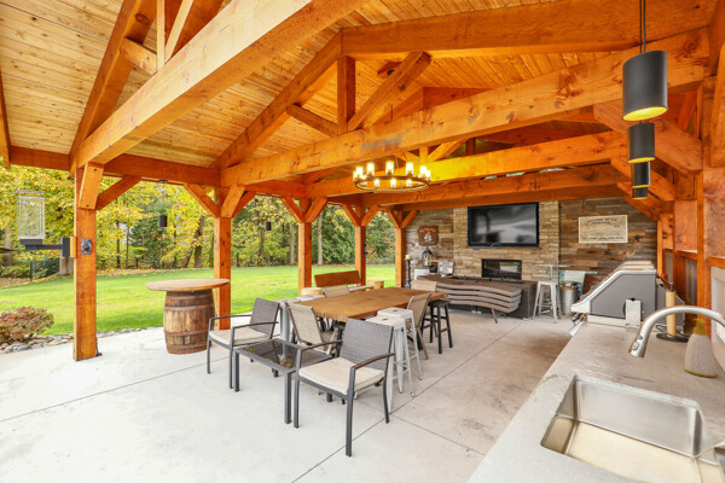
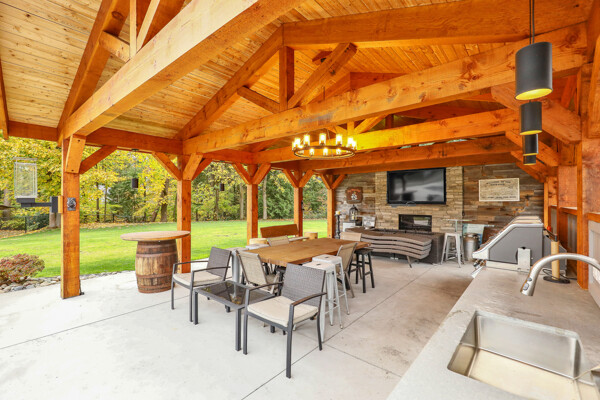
- soap bottle (700, 345)
